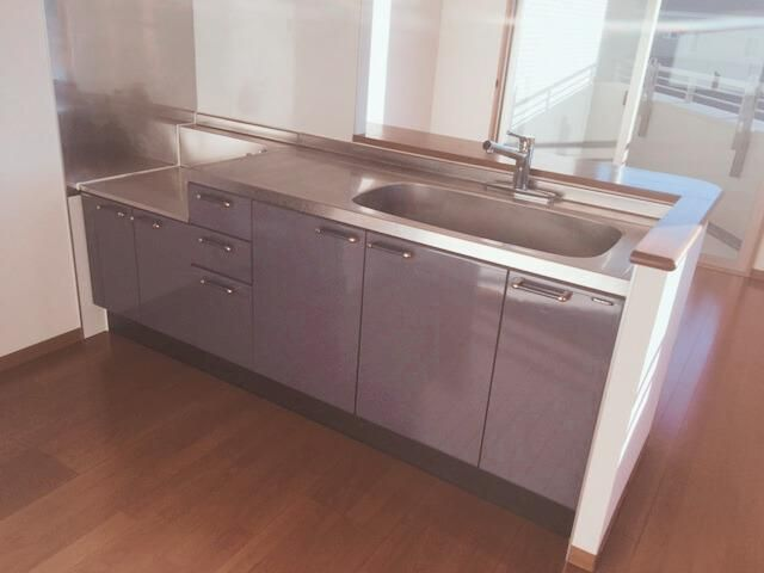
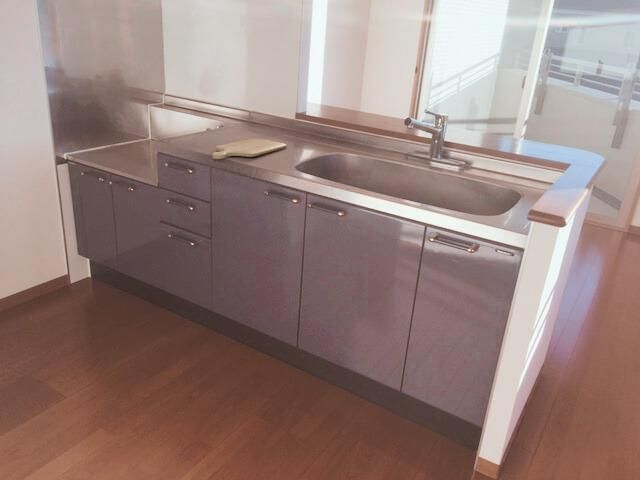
+ chopping board (244, 148)
